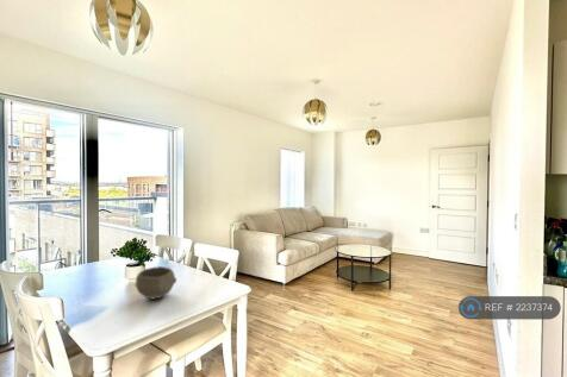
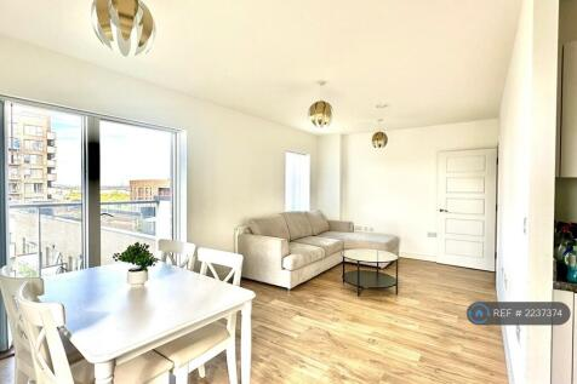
- bowl (155, 283)
